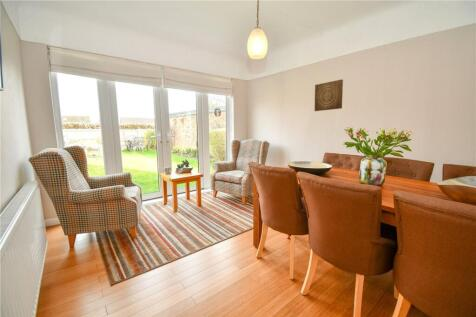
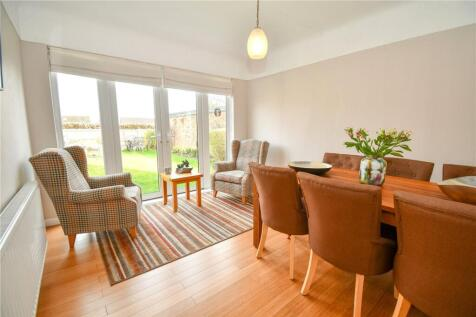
- wall art (328, 96)
